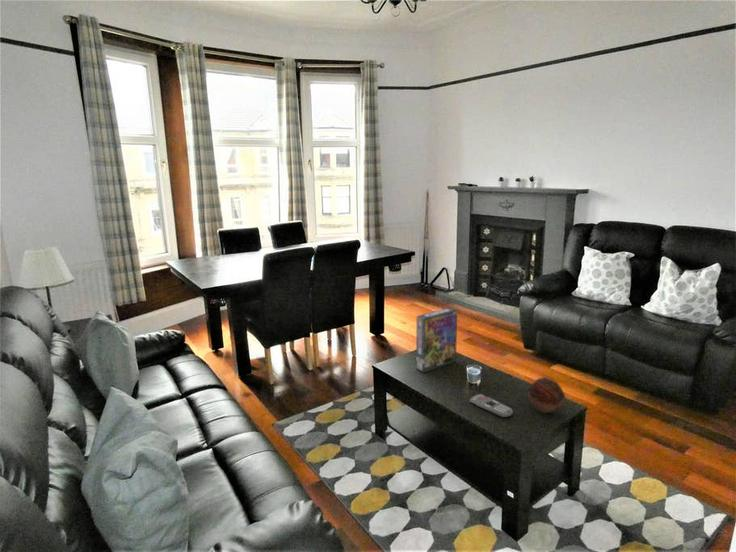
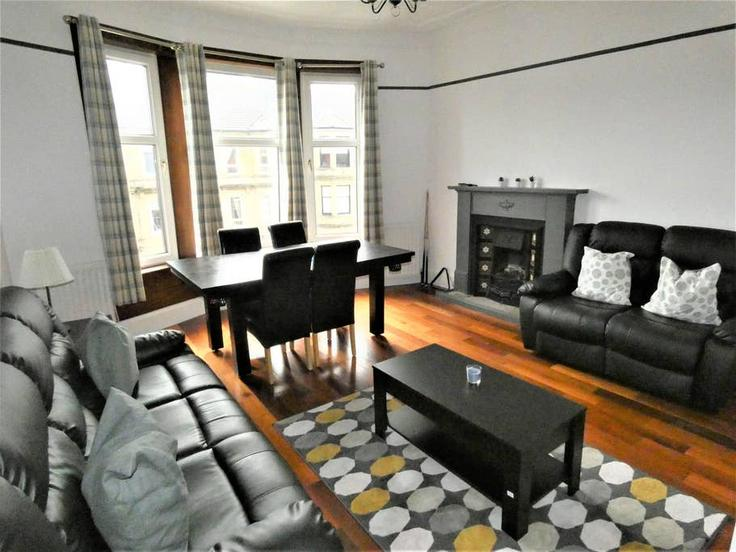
- game box (436, 339)
- remote control (491, 405)
- decorative ball (545, 395)
